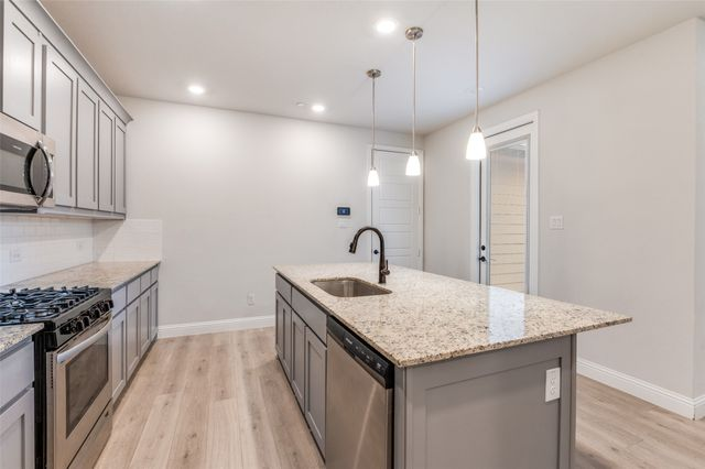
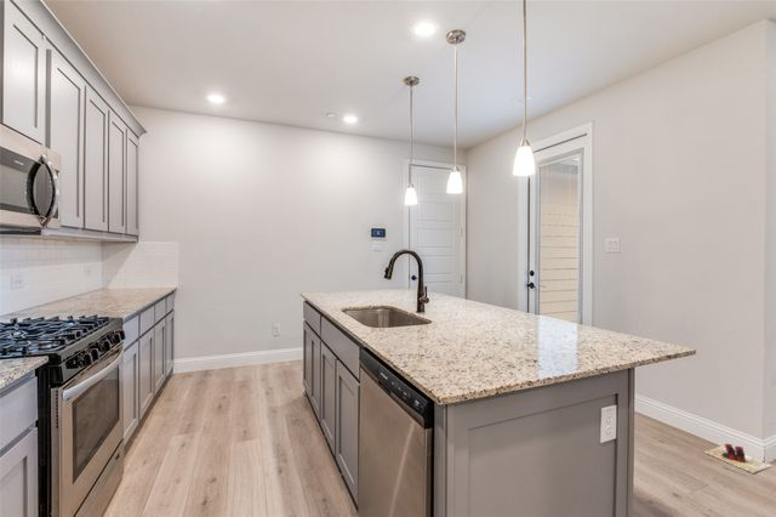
+ slippers (736, 451)
